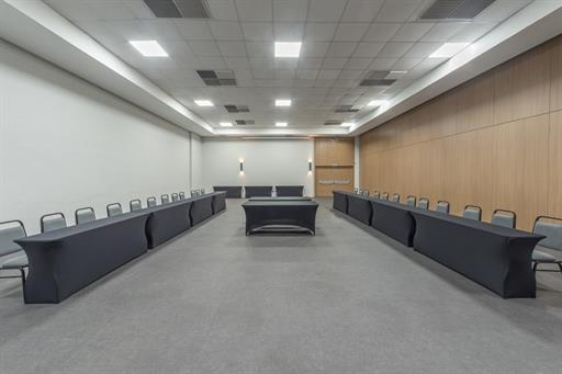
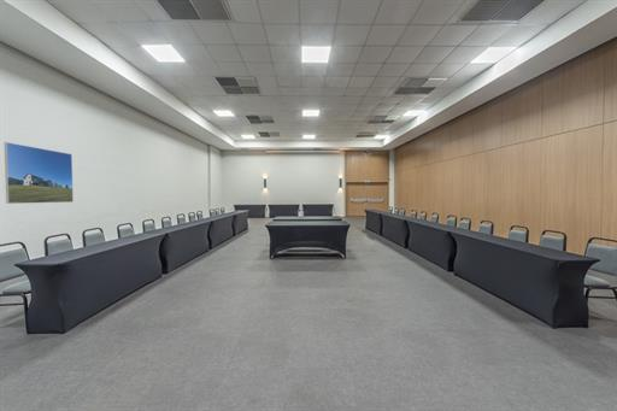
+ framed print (42, 175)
